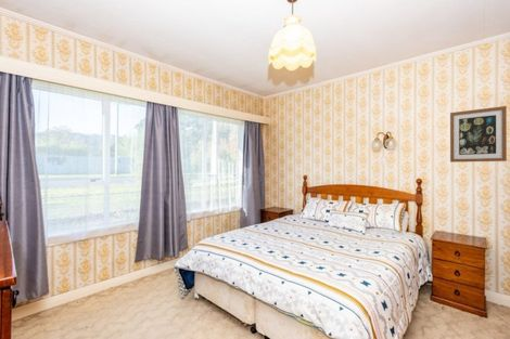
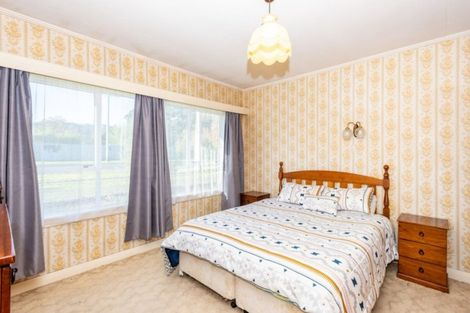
- wall art (476, 135)
